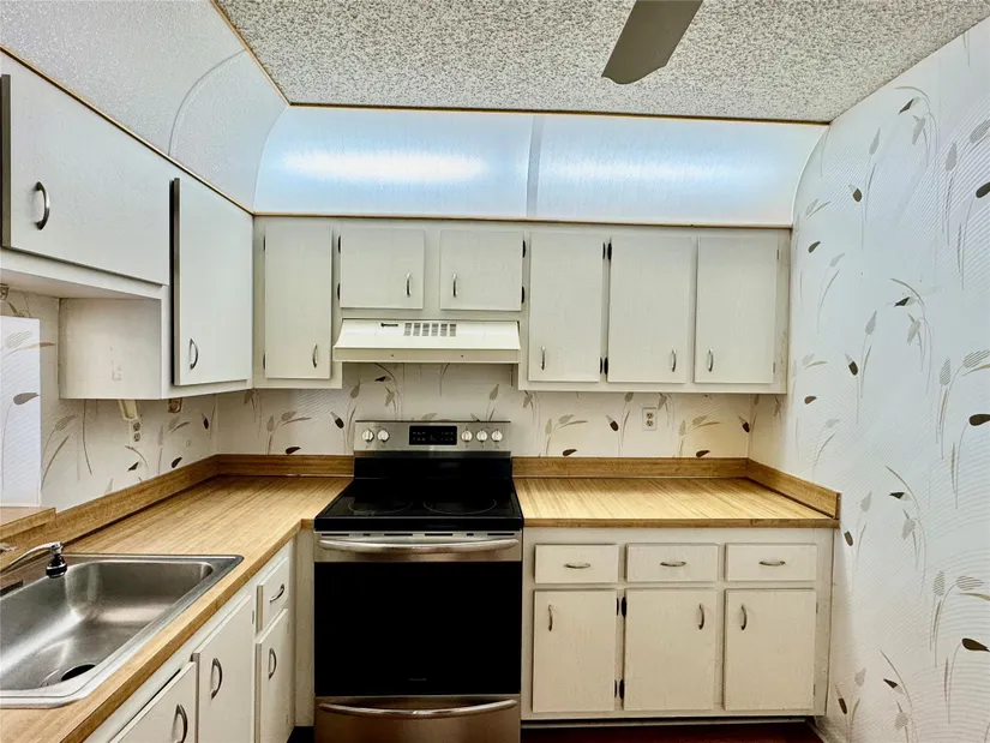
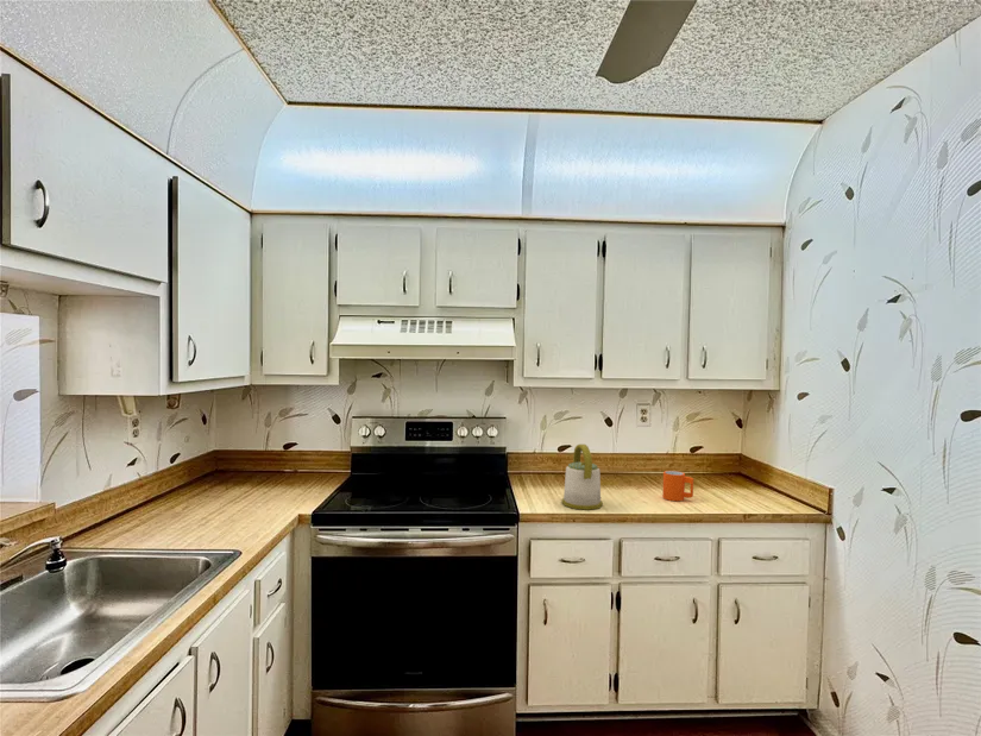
+ kettle (581, 473)
+ mug (677, 485)
